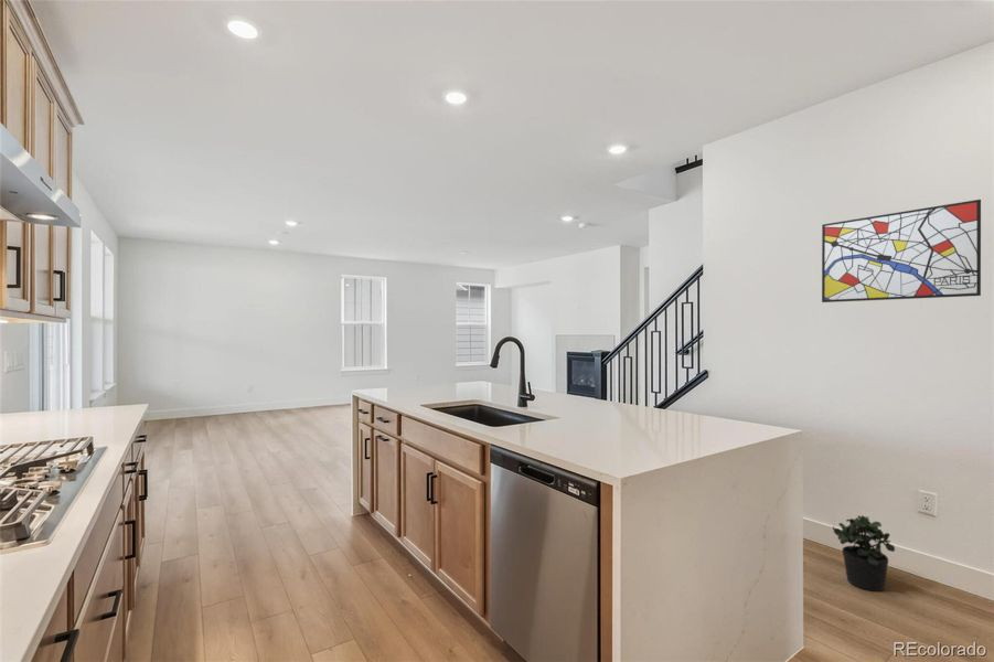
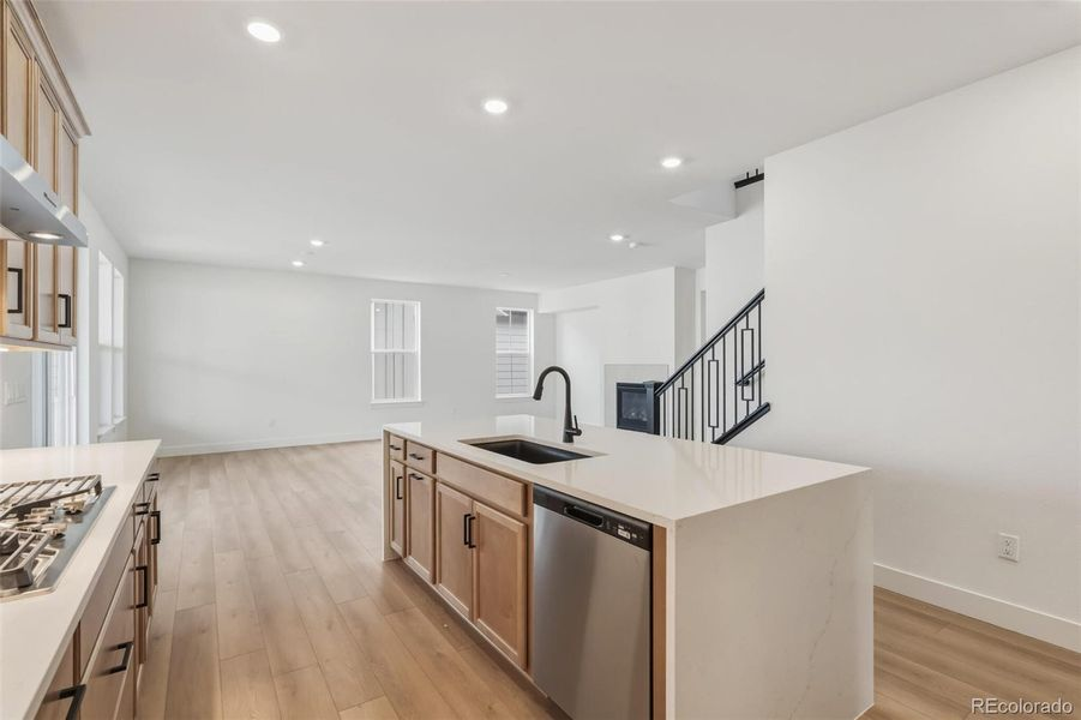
- wall art (893, 256)
- potted plant (862, 548)
